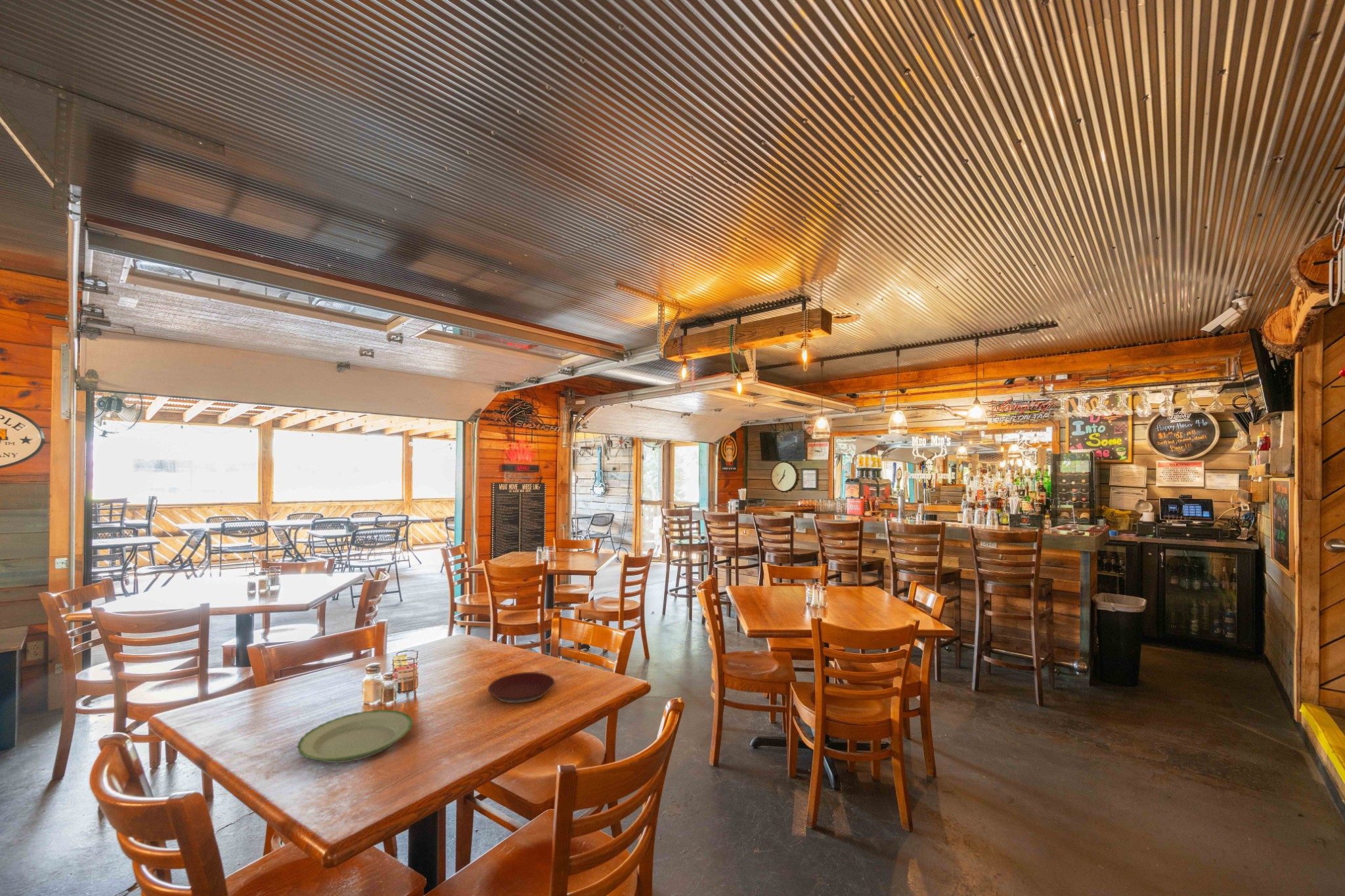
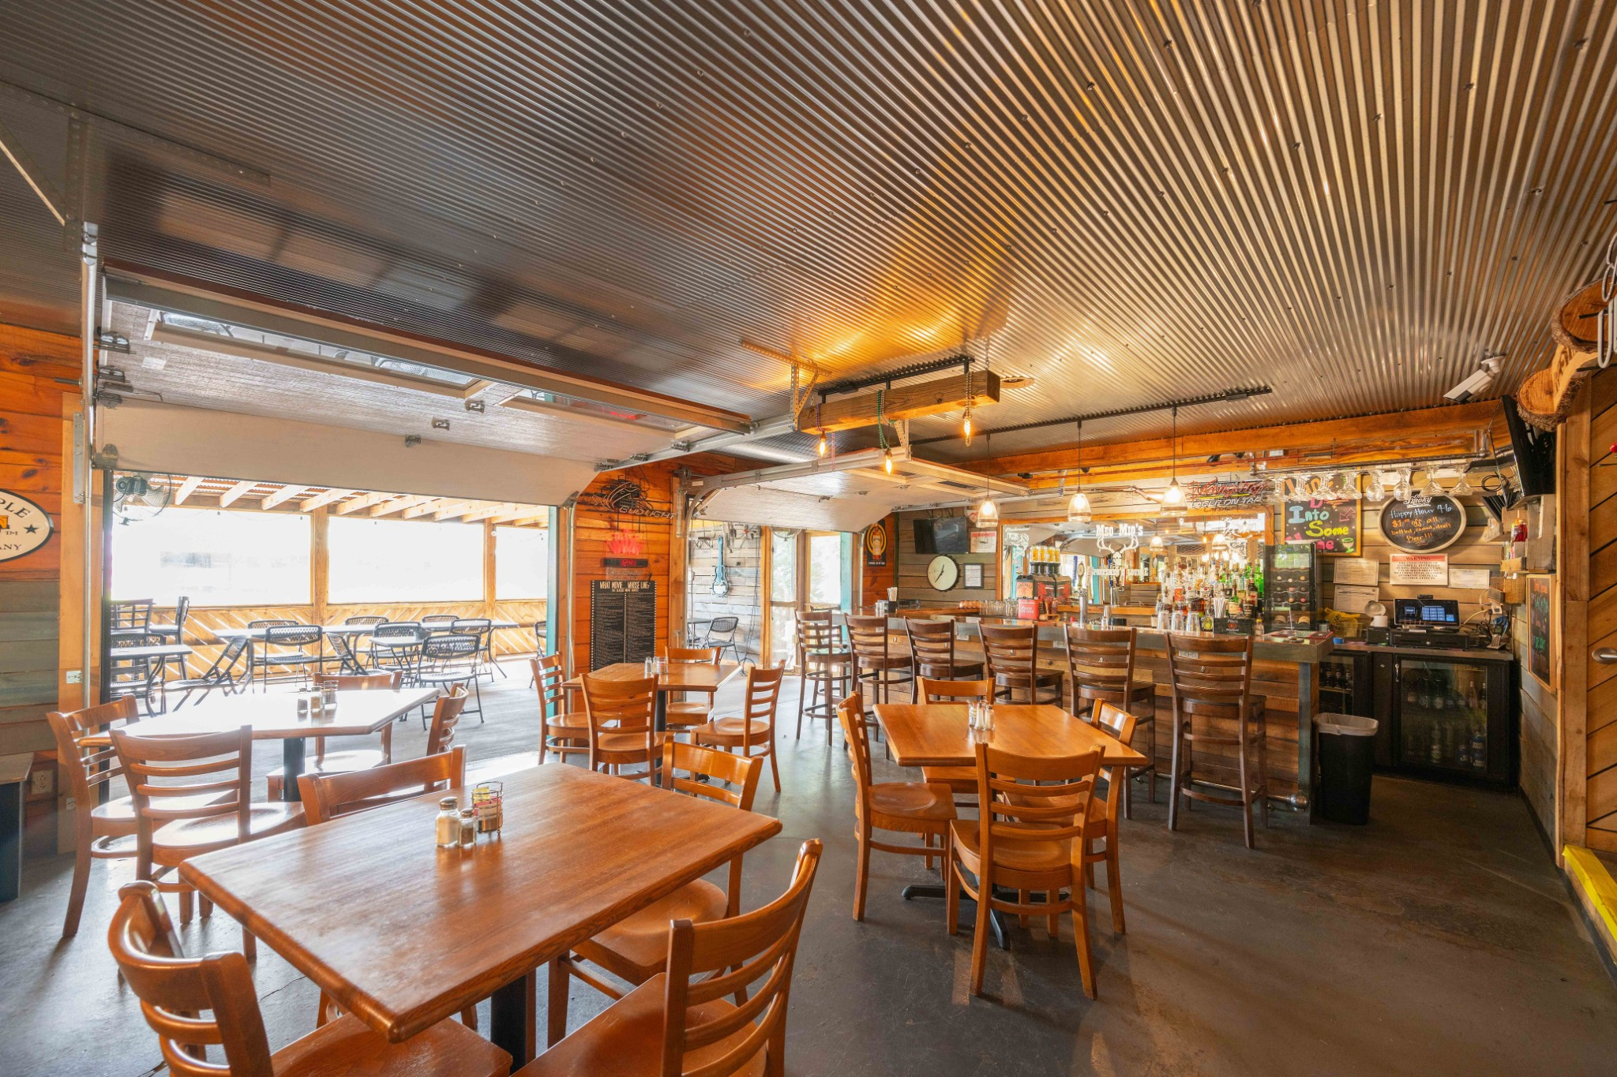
- plate (357, 738)
- plate (521, 689)
